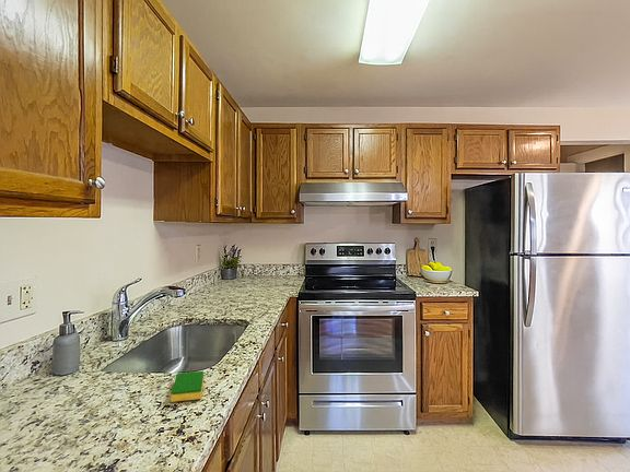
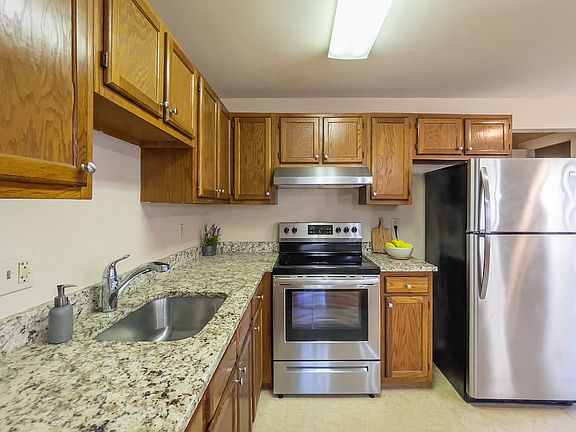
- dish sponge (188, 385)
